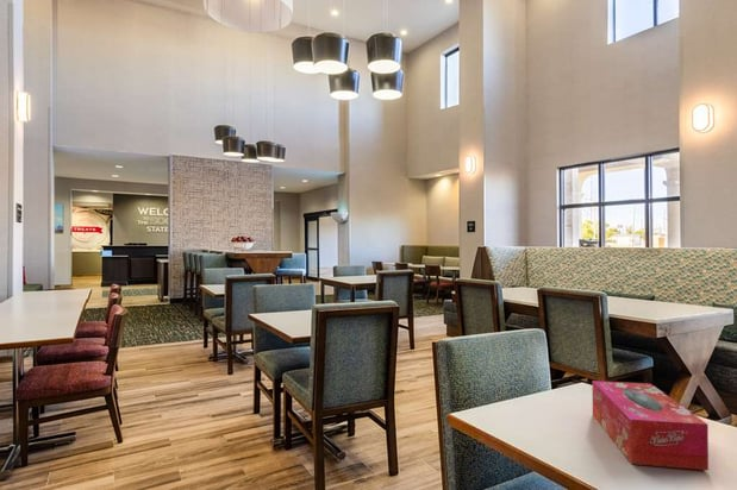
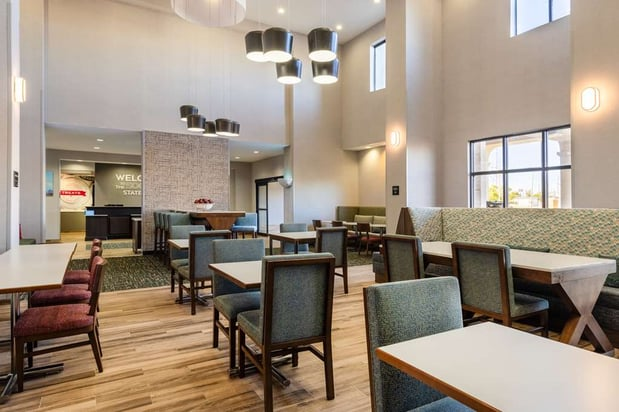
- tissue box (642, 419)
